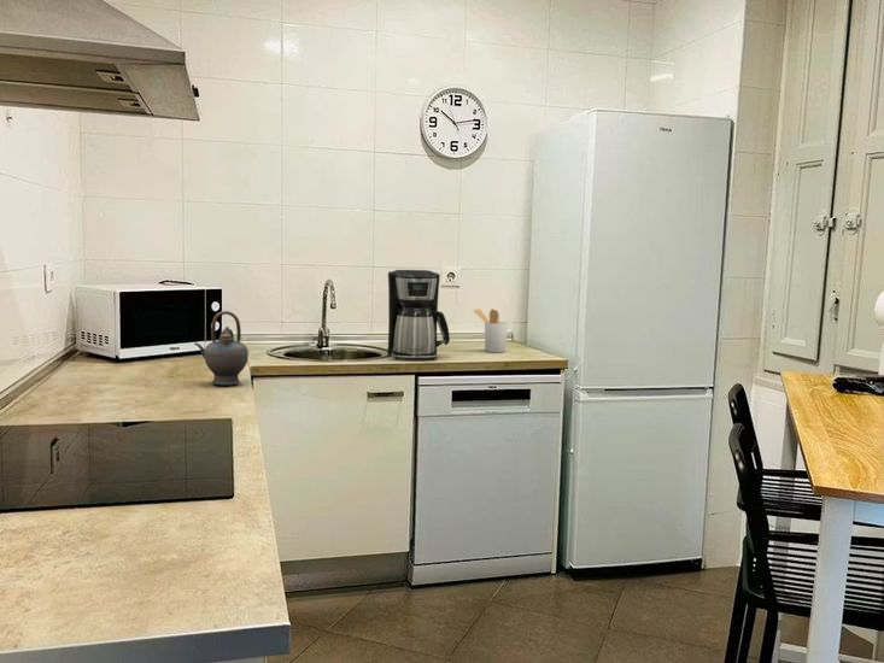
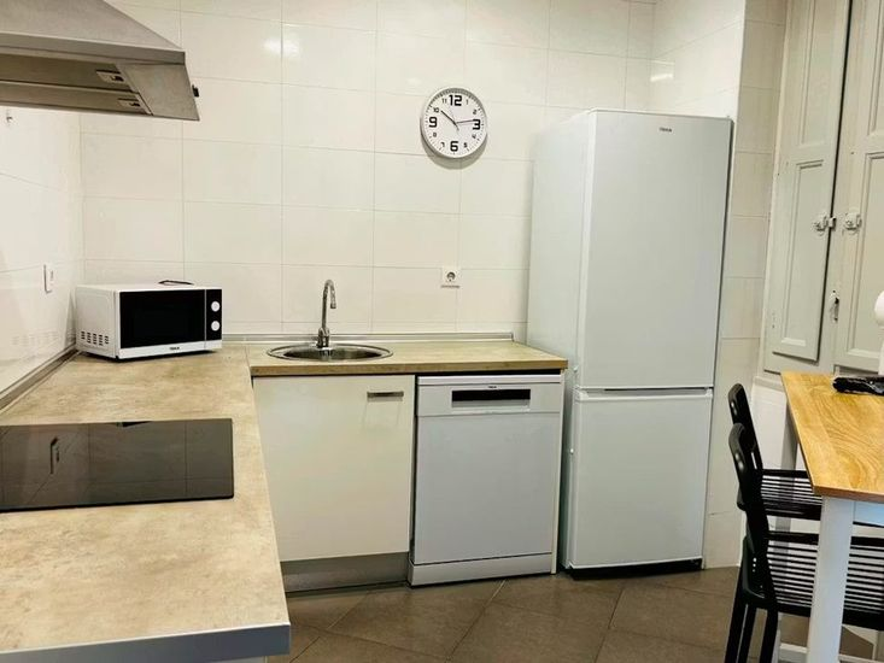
- teapot (221, 347)
- coffee maker (418, 312)
- utensil holder (490, 329)
